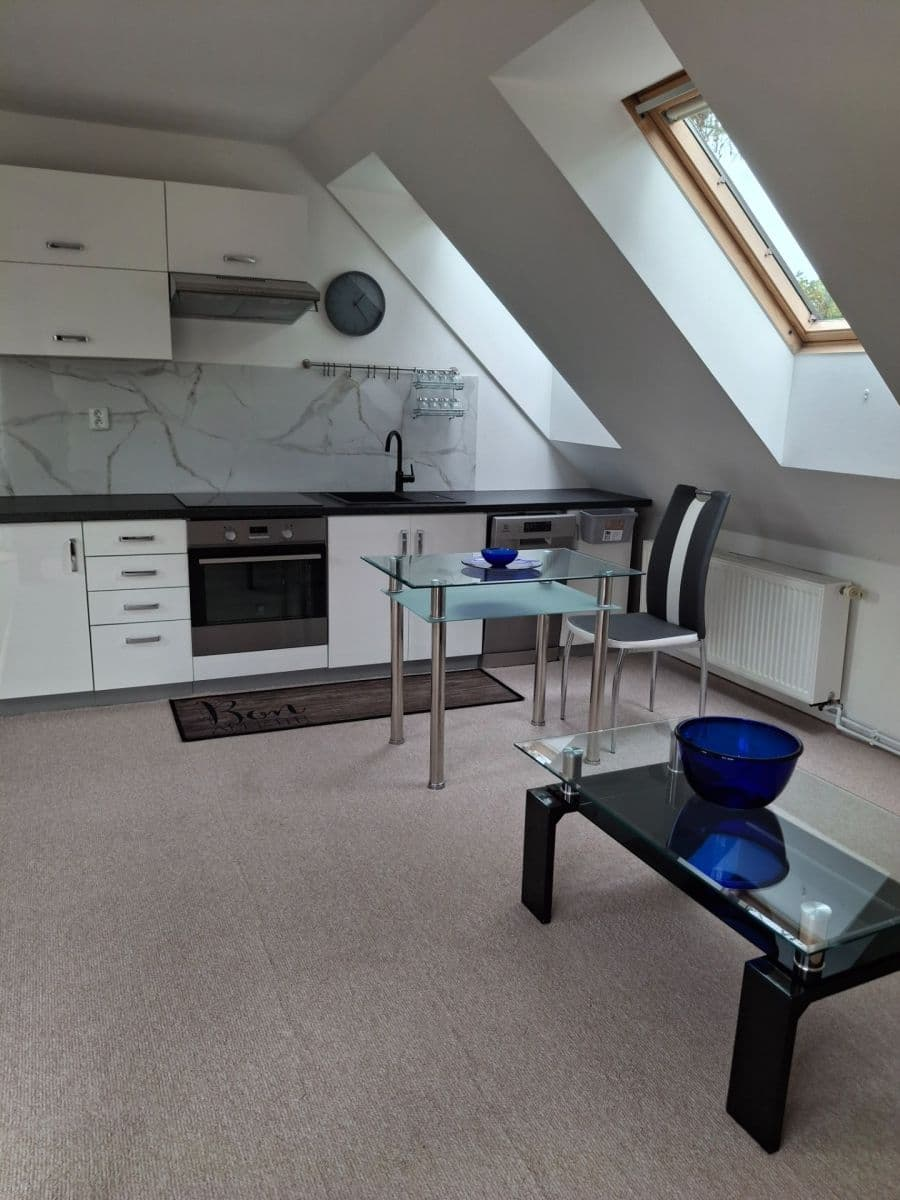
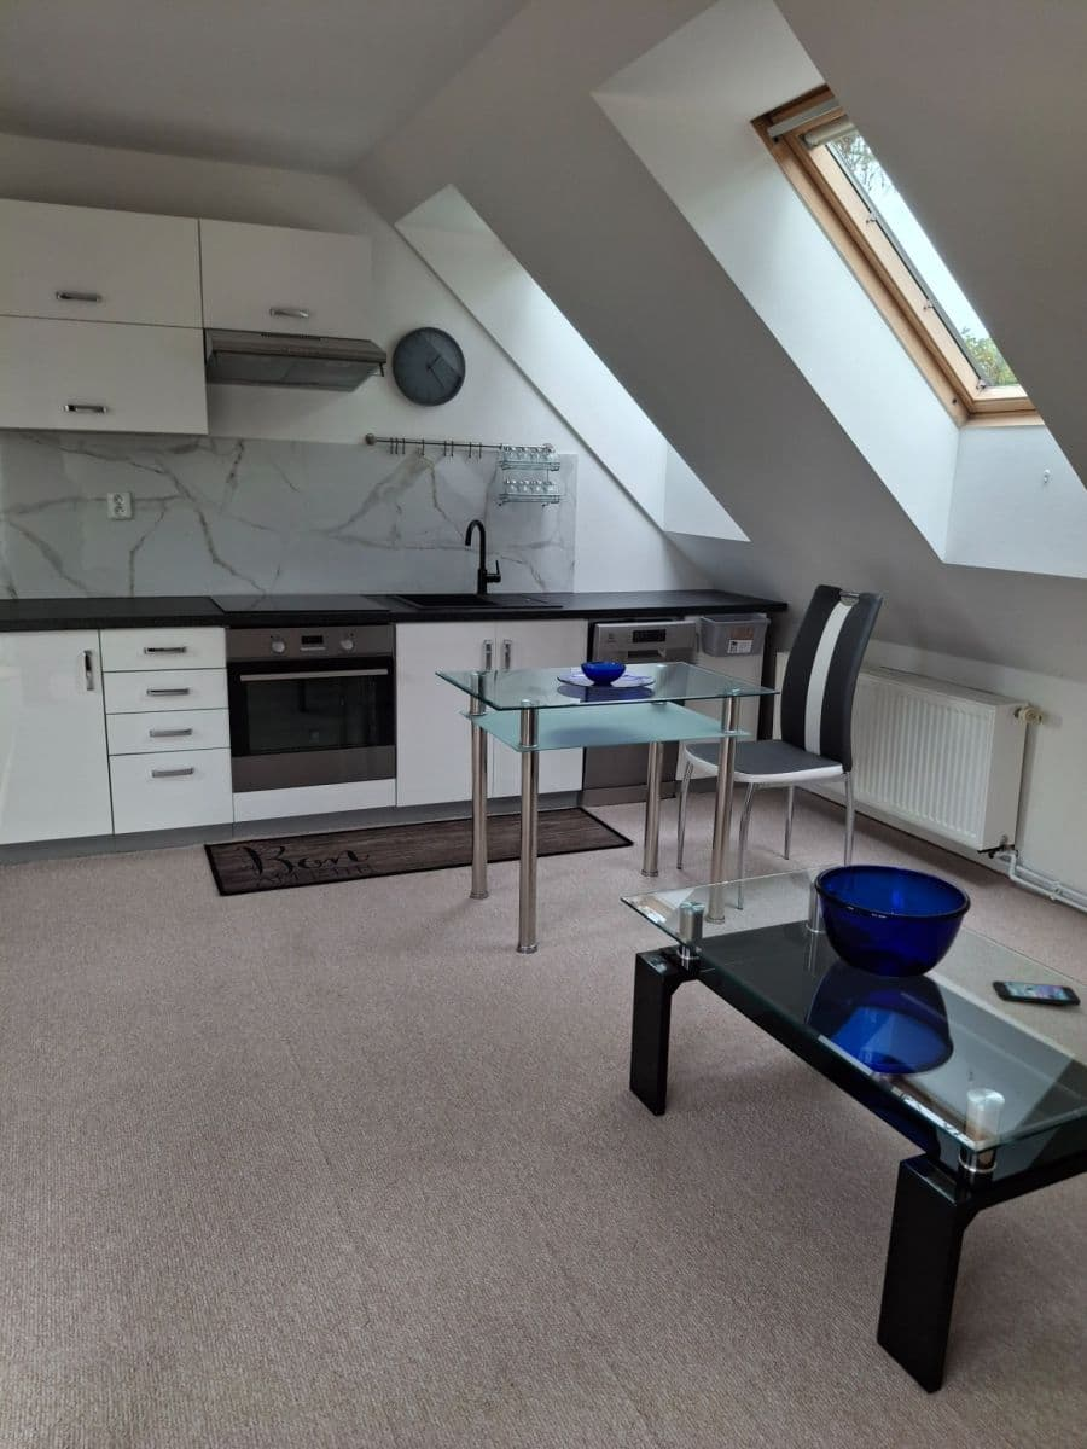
+ smartphone (1035, 993)
